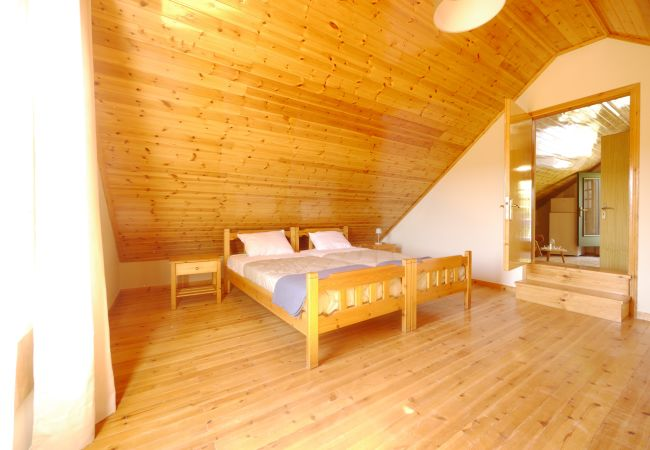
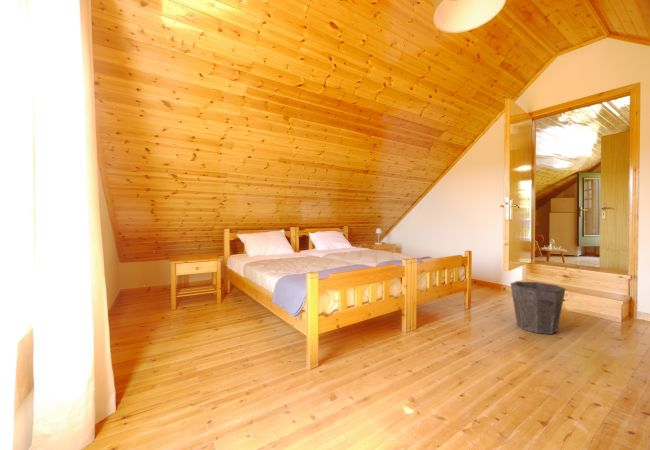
+ waste bin (536, 306)
